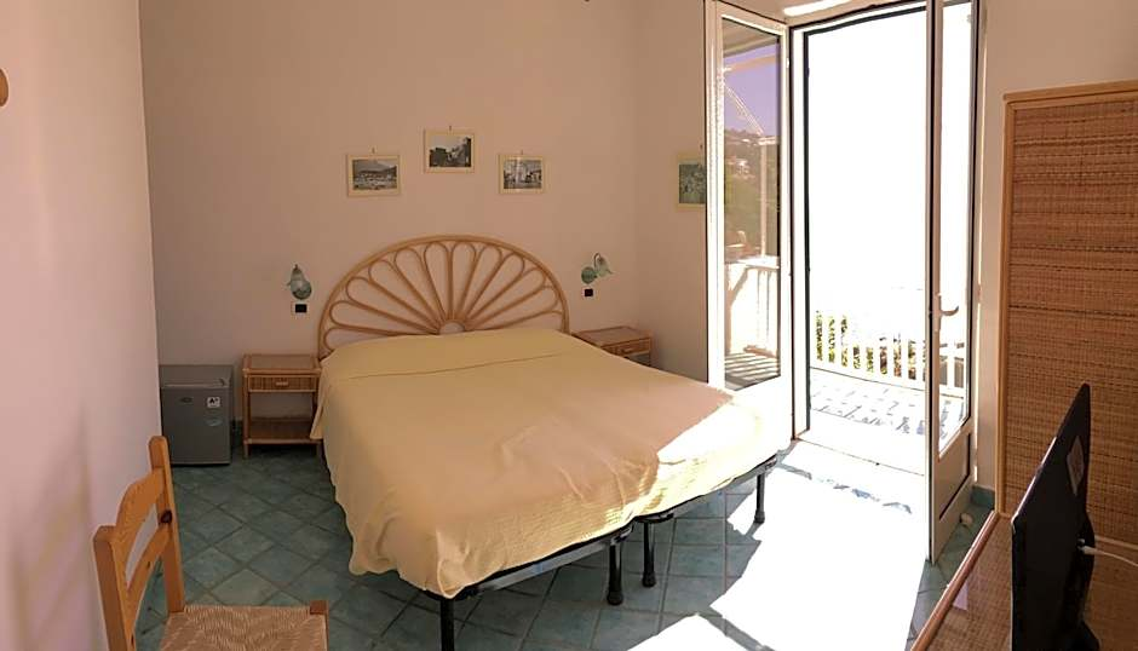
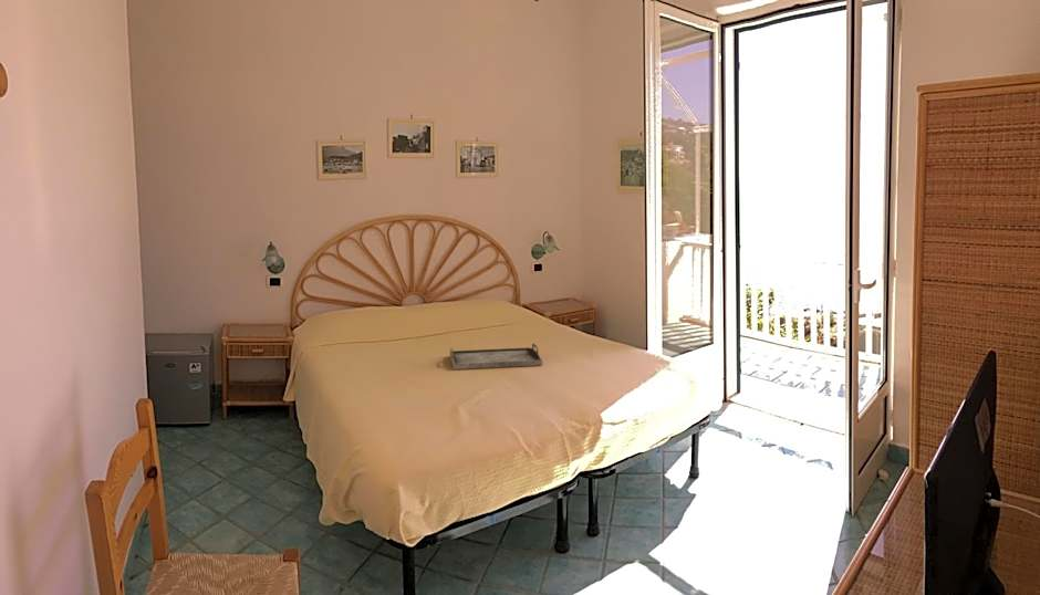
+ serving tray (493, 353)
